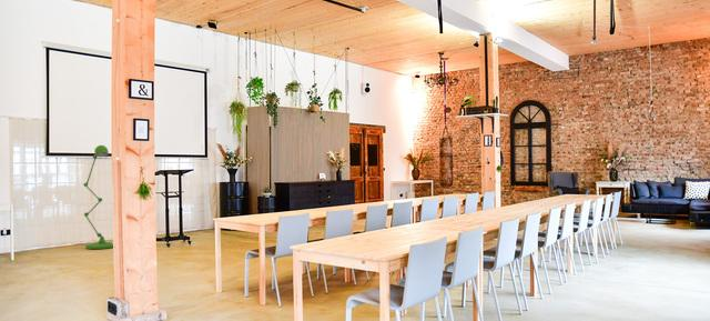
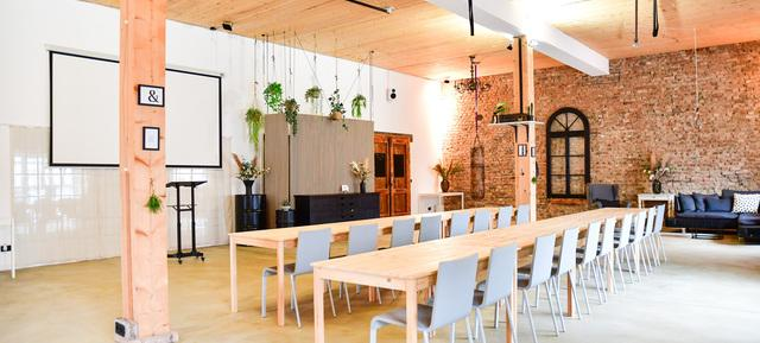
- floor lamp (95, 195)
